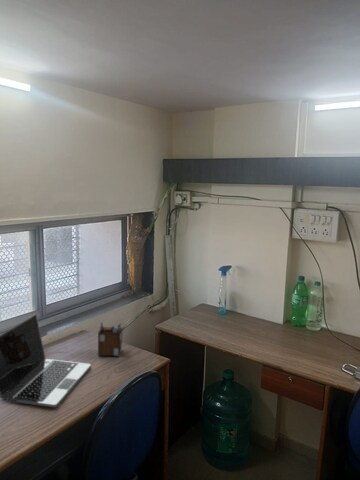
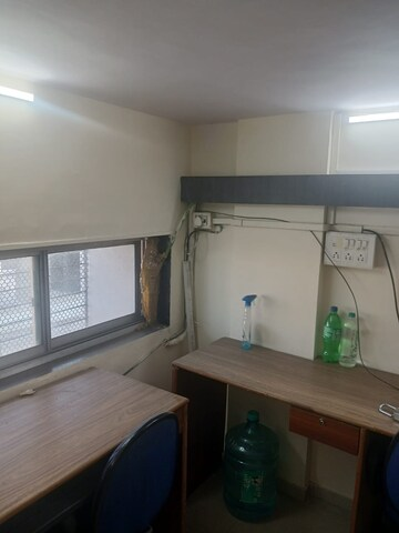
- laptop (44, 355)
- desk organizer (110, 337)
